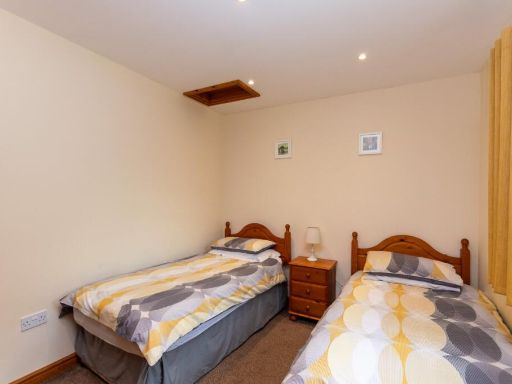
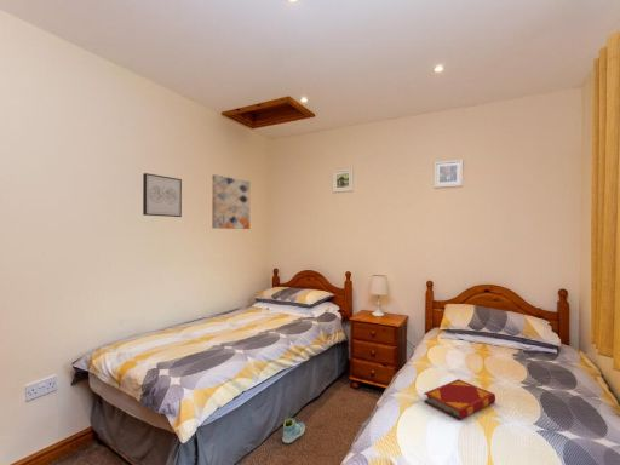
+ wall art (162, 196)
+ sneaker (294, 425)
+ hardback book (459, 397)
+ wall art (231, 203)
